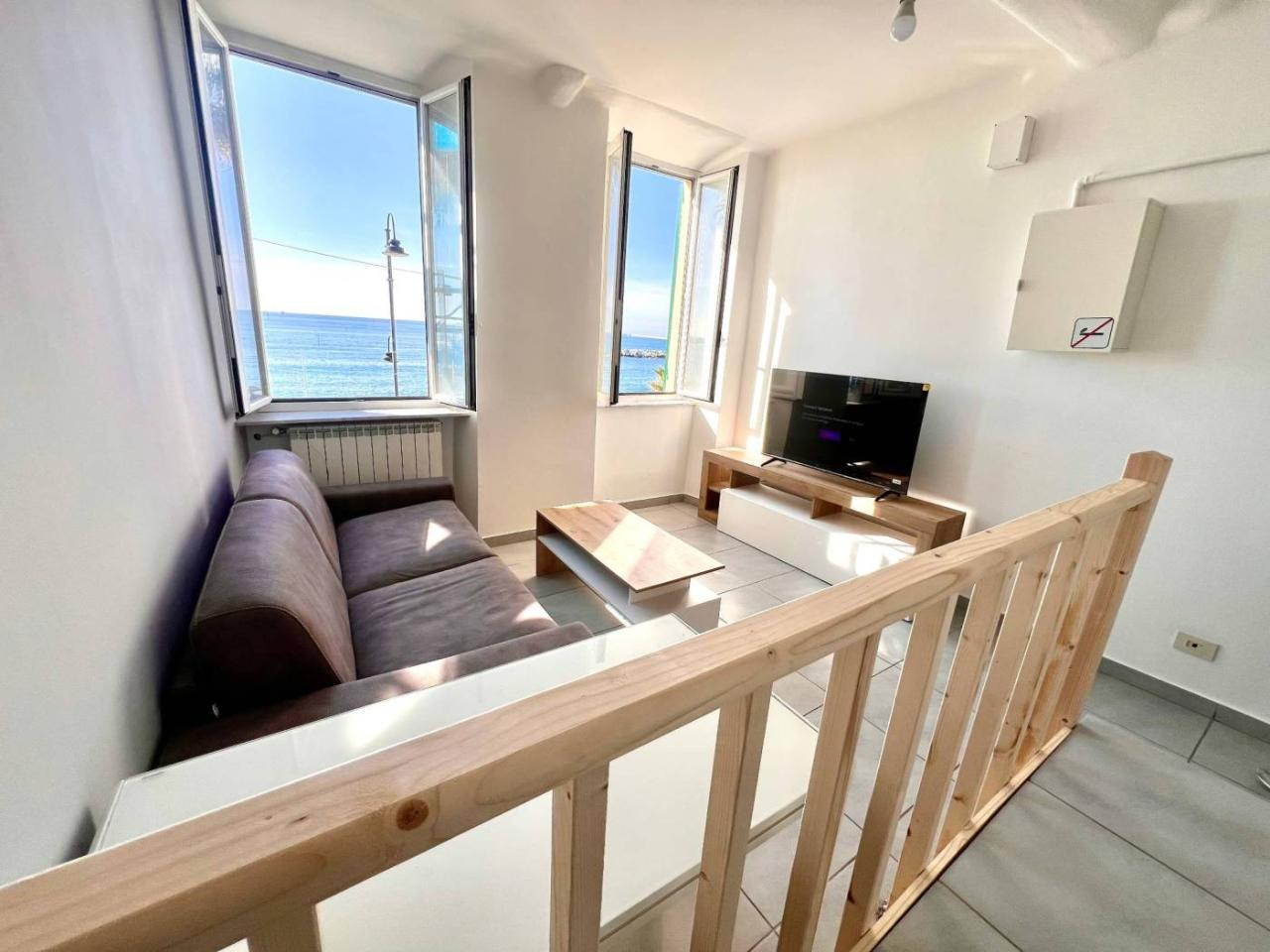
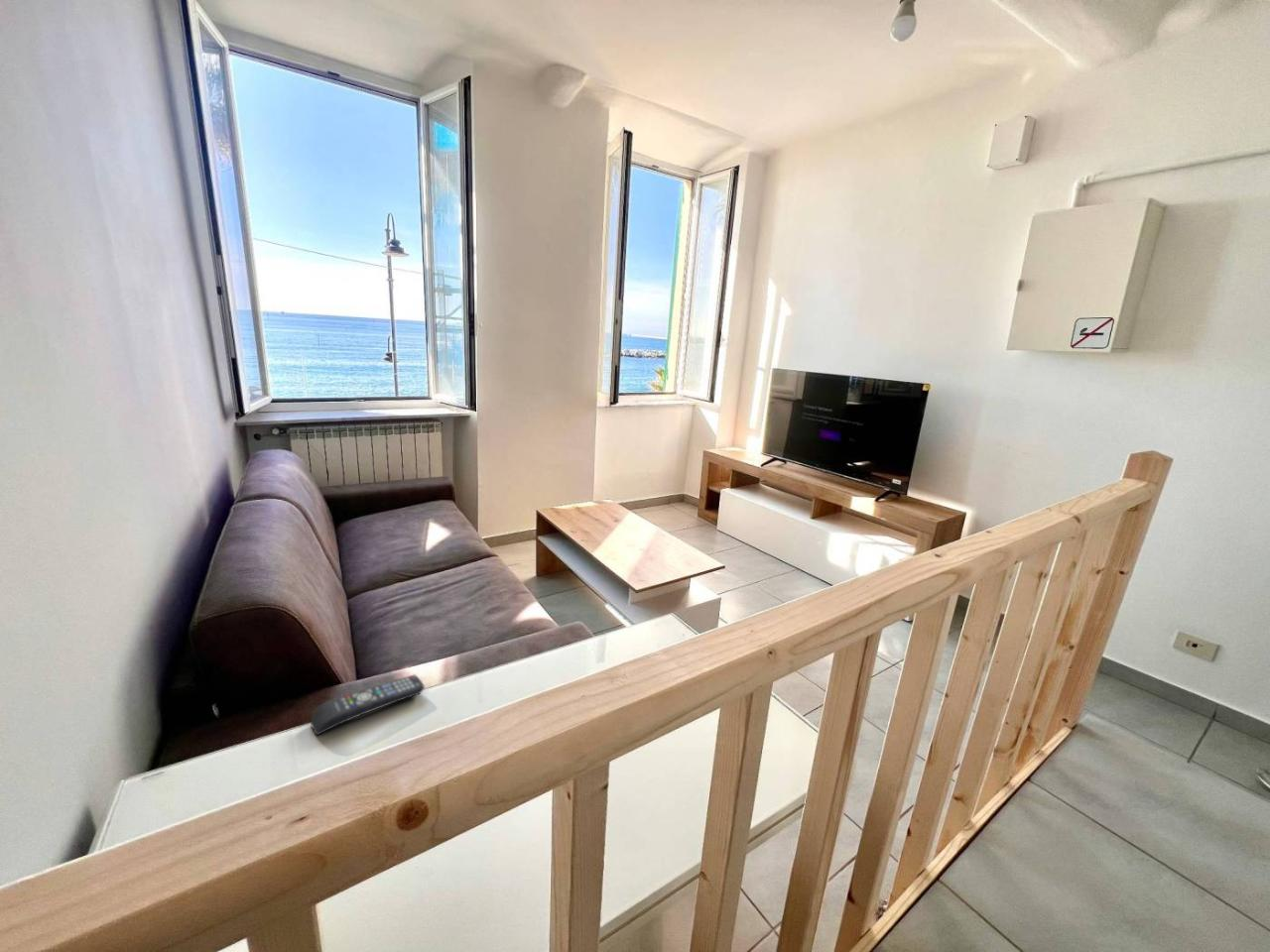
+ remote control (370, 700)
